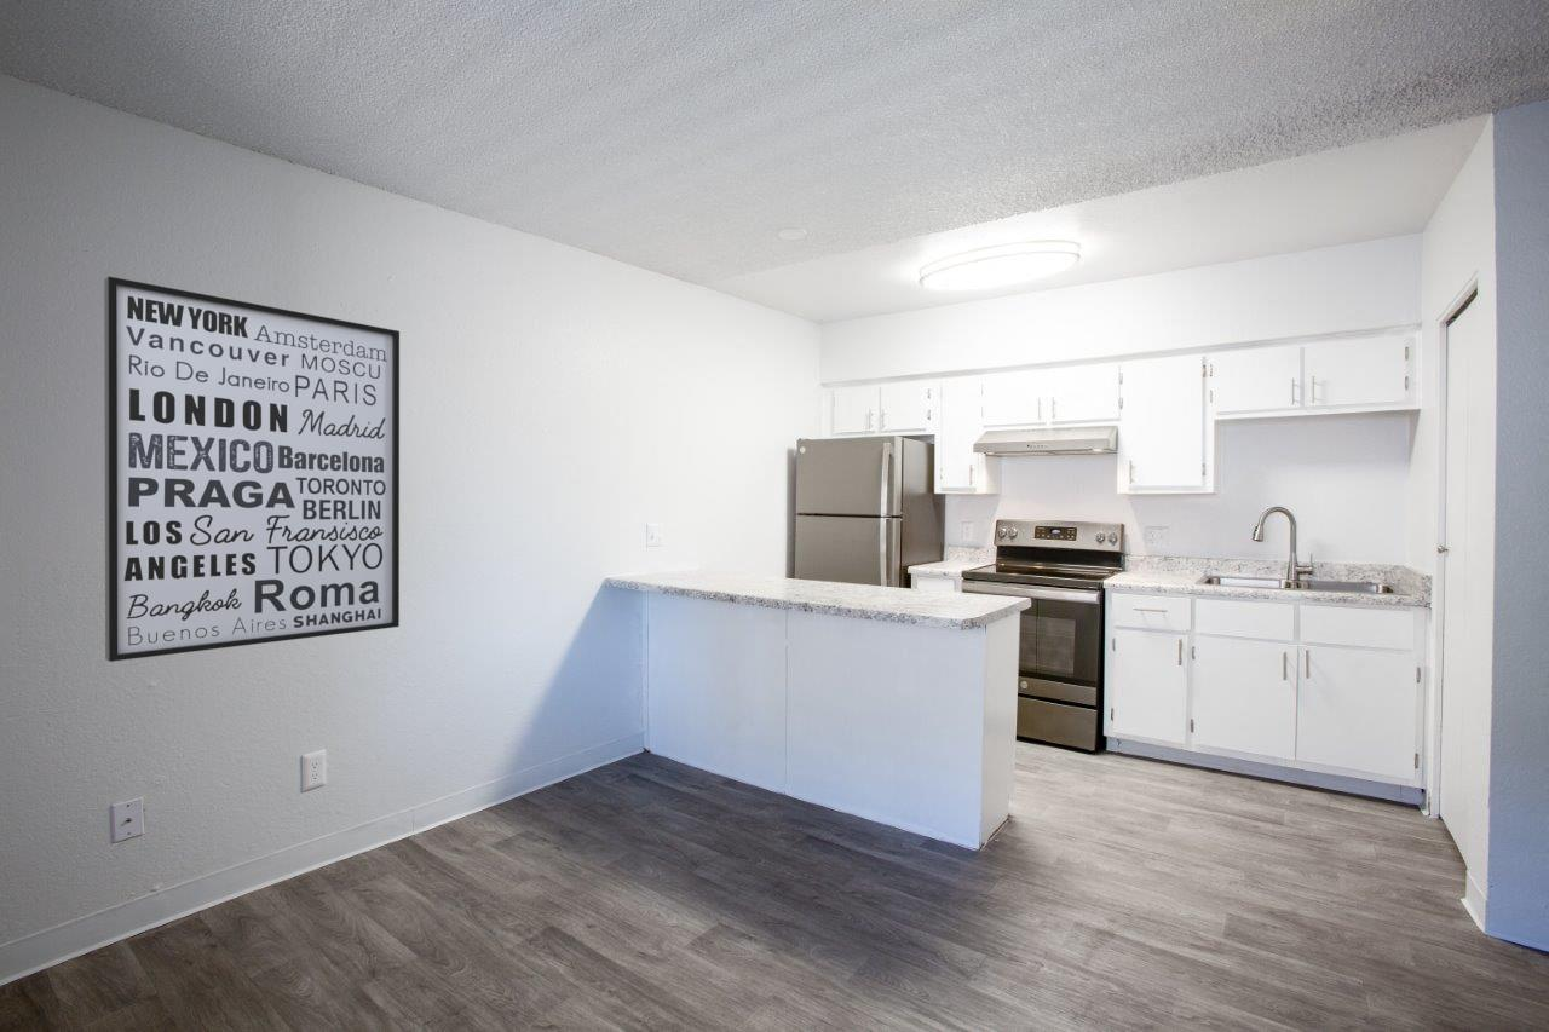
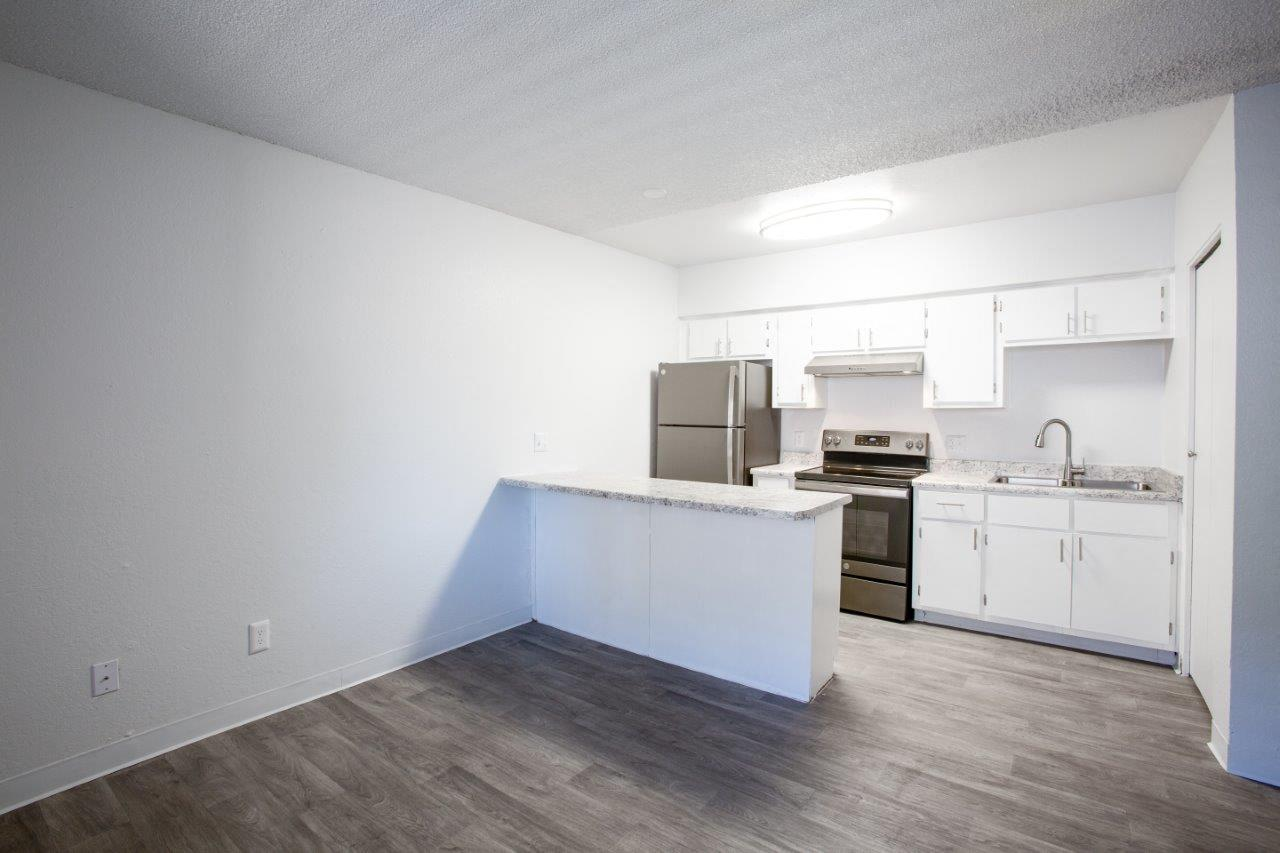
- wall art (270, 474)
